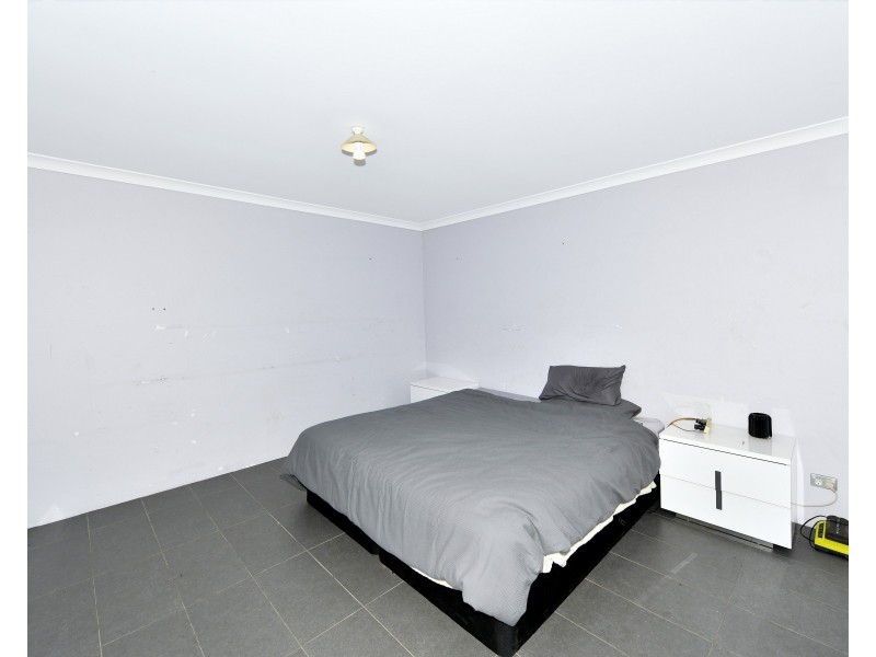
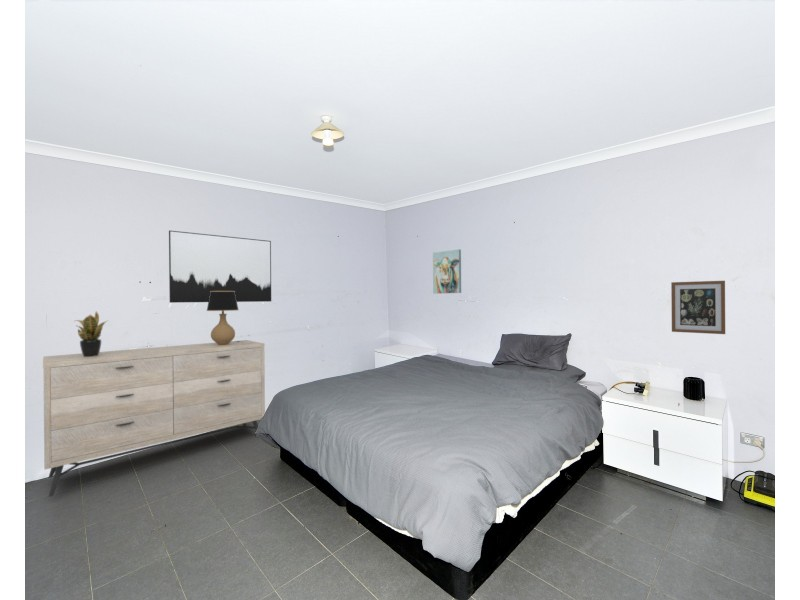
+ table lamp (225, 317)
+ potted plant (88, 332)
+ dresser (167, 402)
+ wall art (224, 269)
+ wall art (697, 307)
+ wall art (446, 272)
